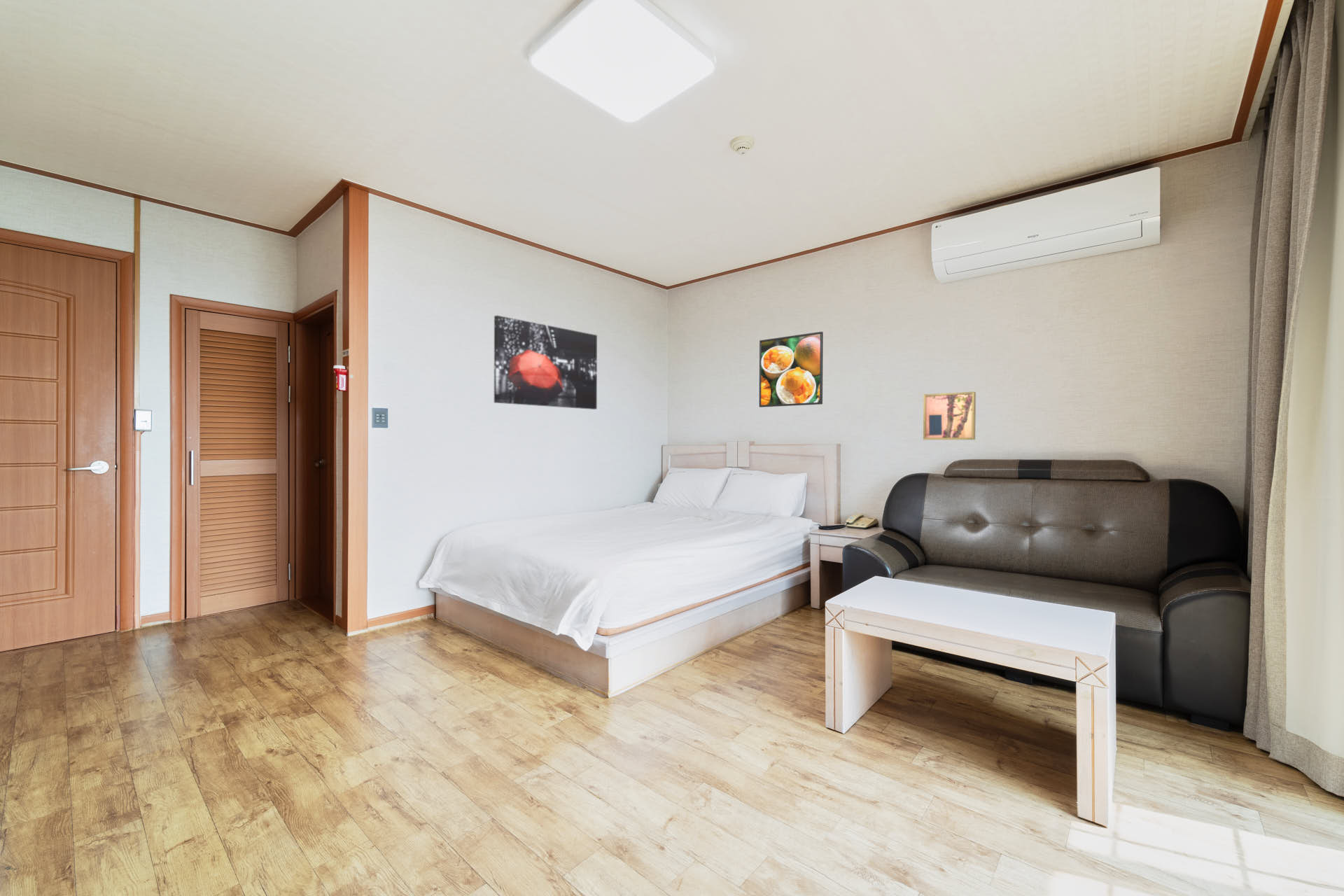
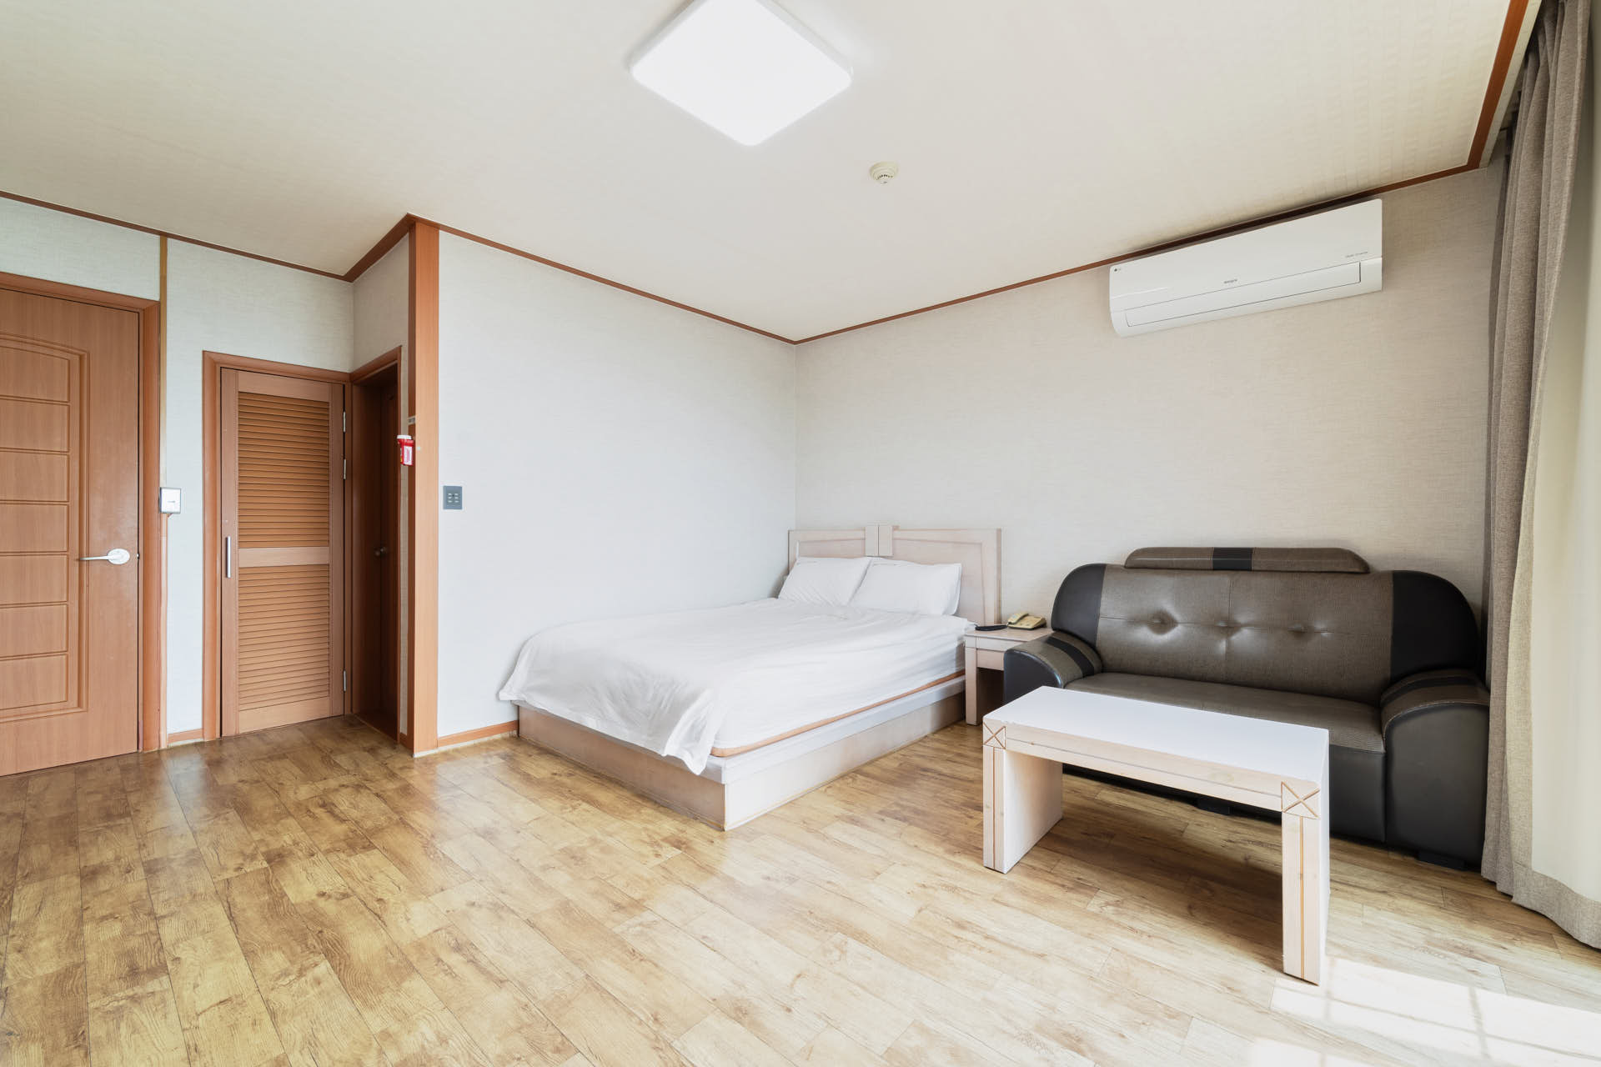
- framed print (790, 371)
- wall art (550, 366)
- wall art (948, 416)
